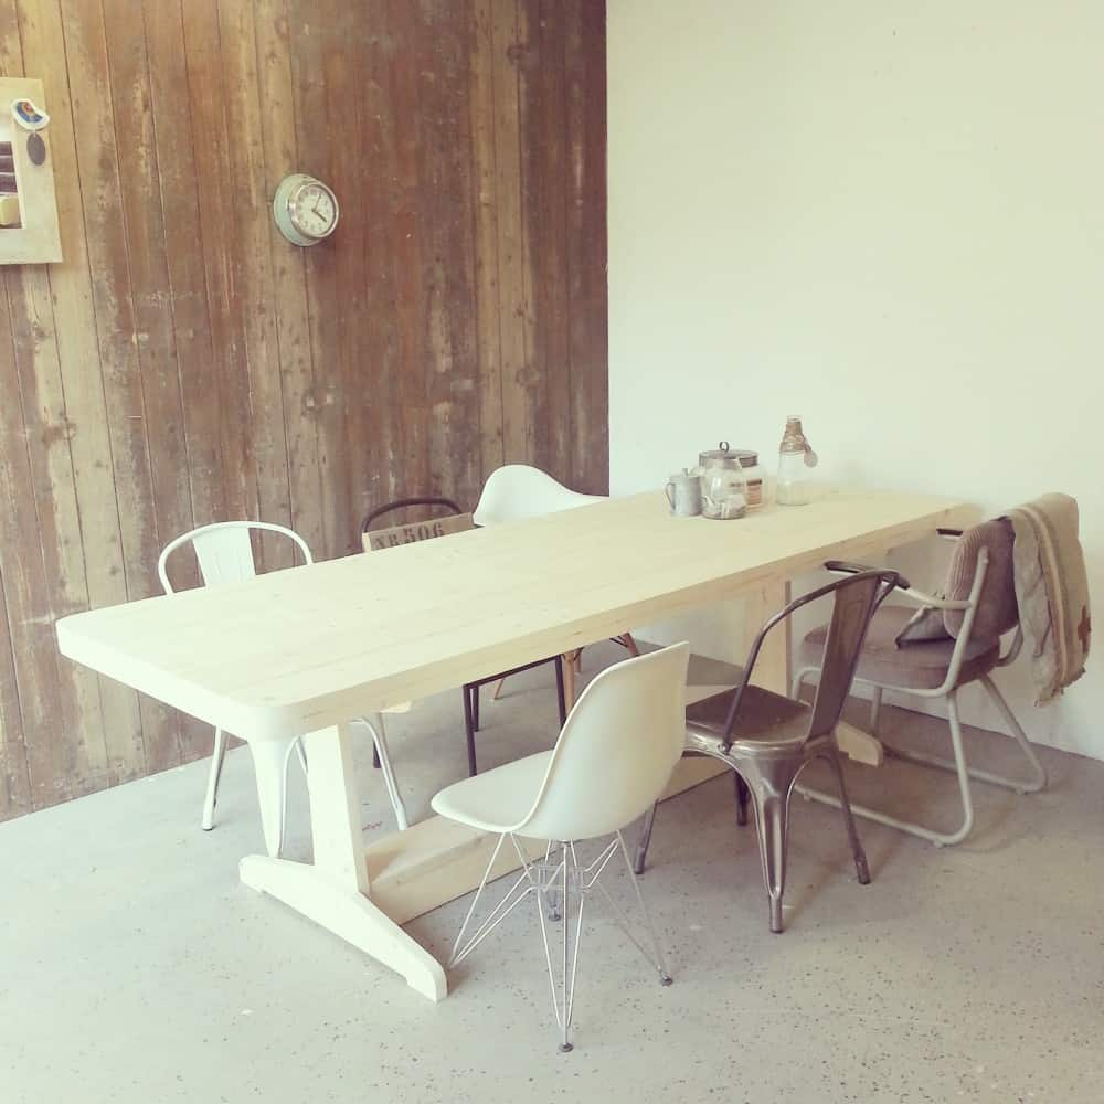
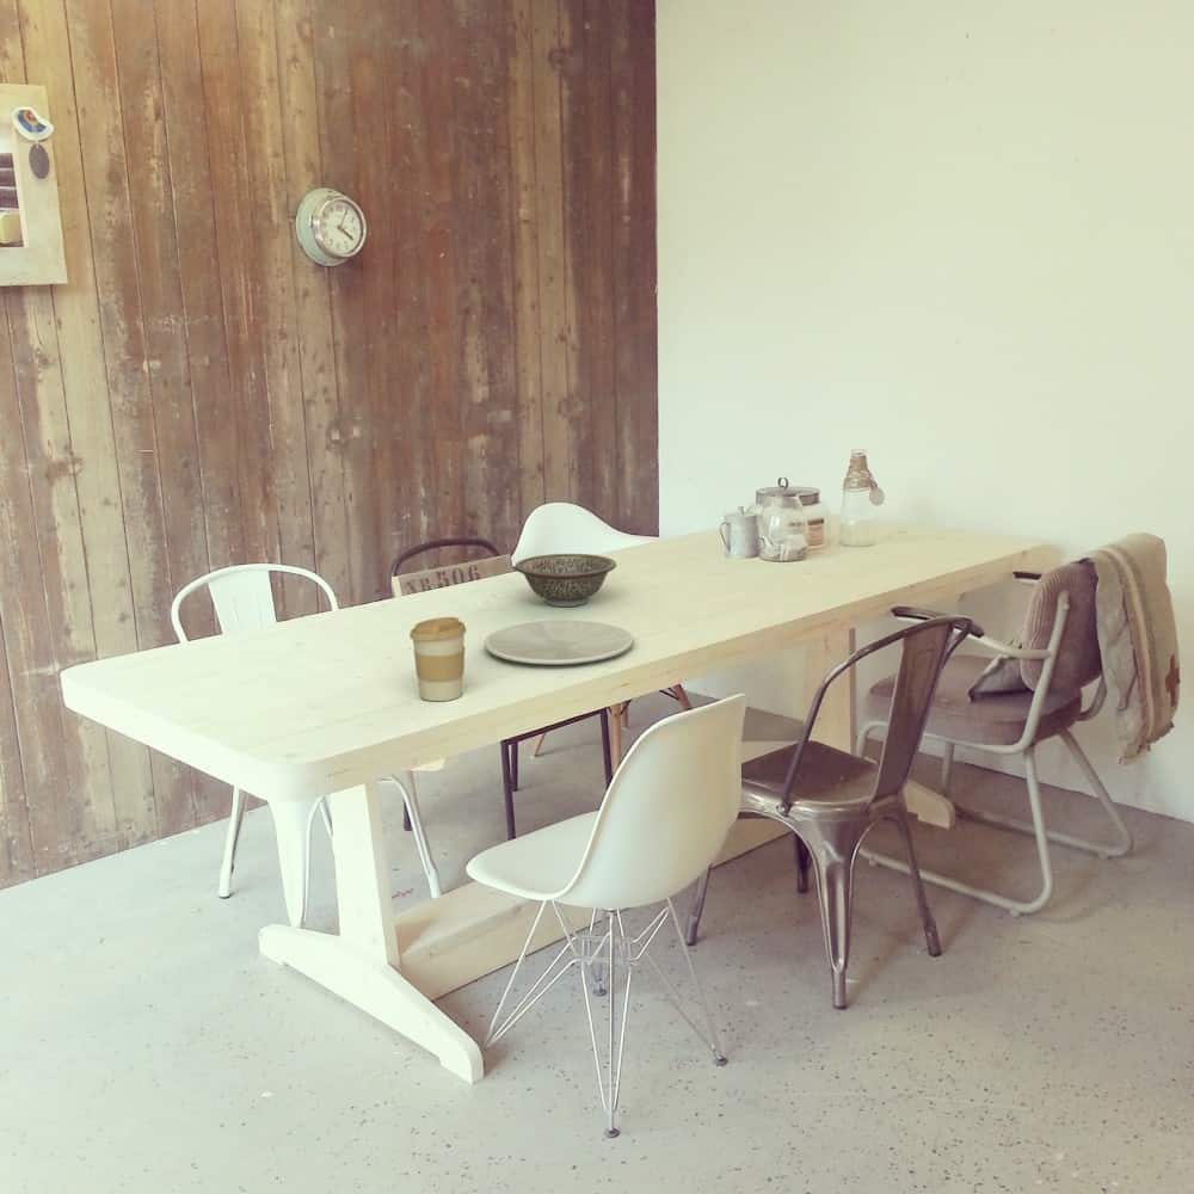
+ decorative bowl (566, 583)
+ plate (559, 642)
+ coffee cup (438, 657)
